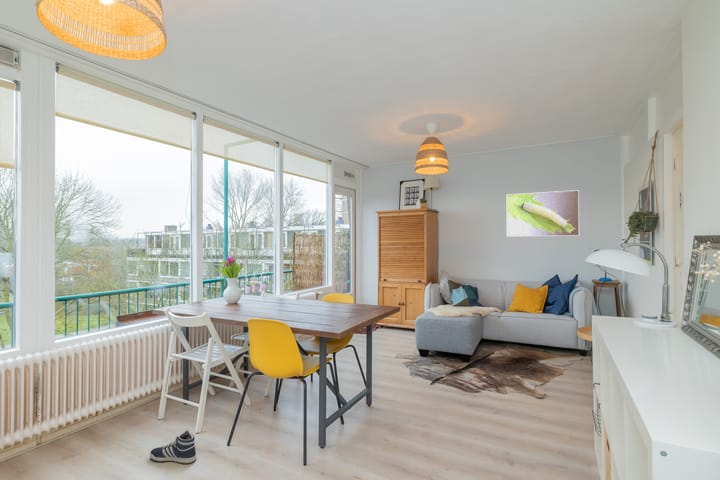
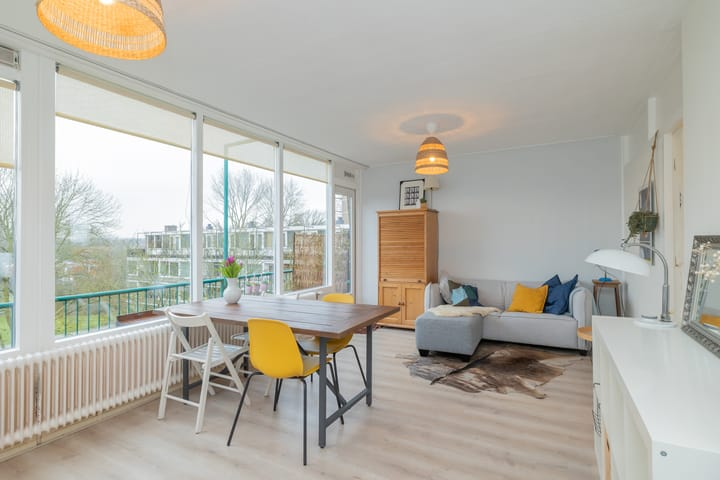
- sneaker (173, 445)
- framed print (541, 214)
